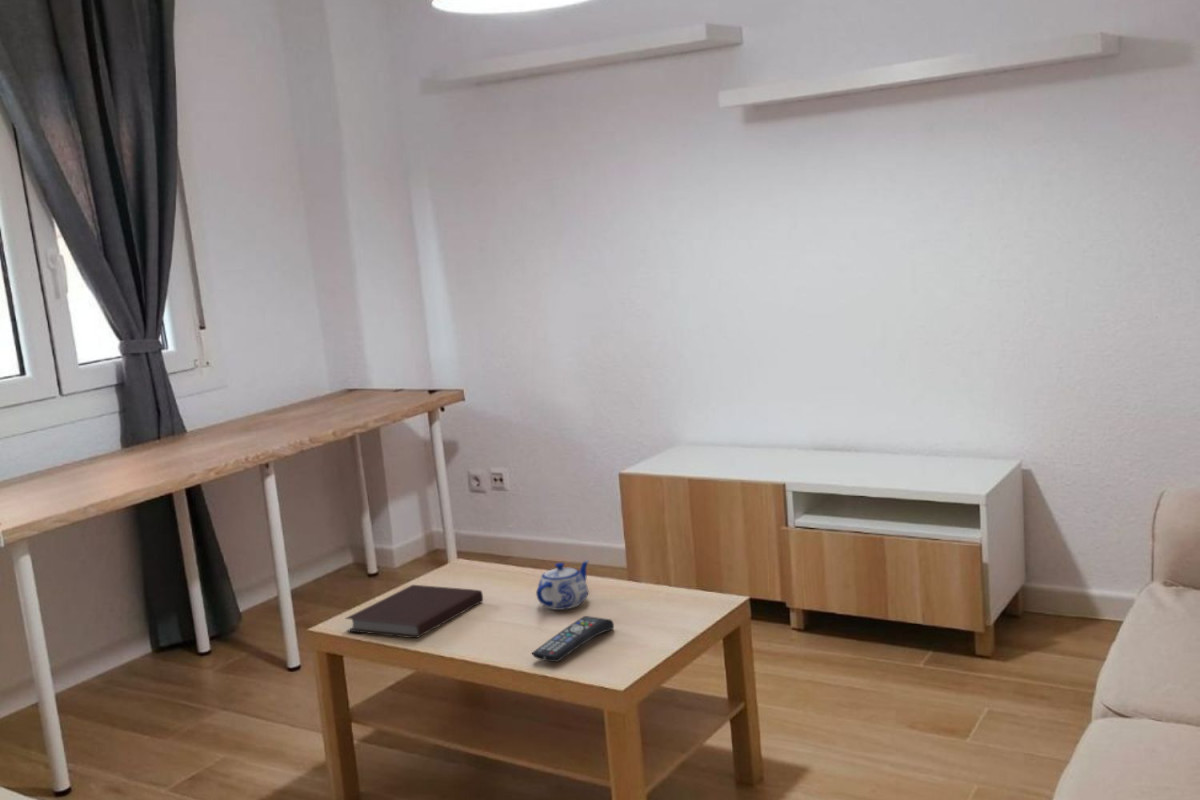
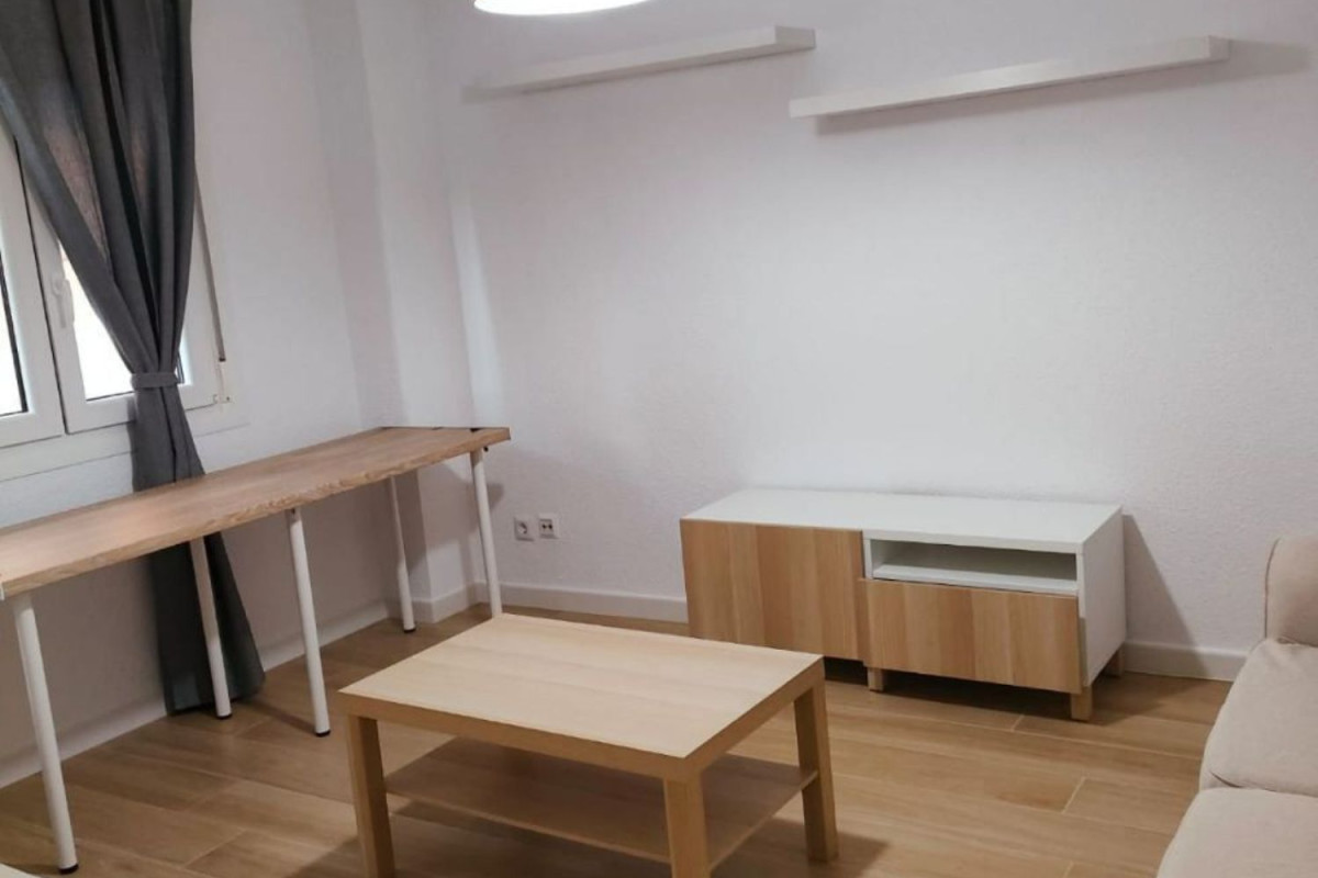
- teapot (564, 582)
- notebook (415, 610)
- remote control (574, 637)
